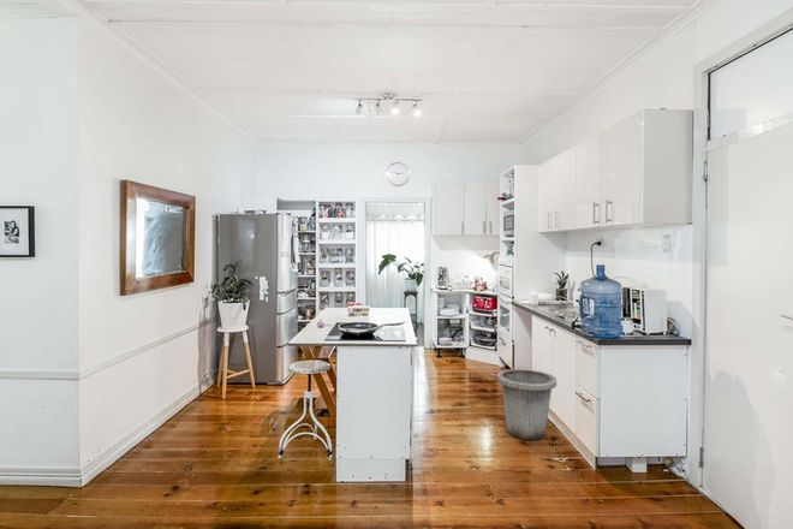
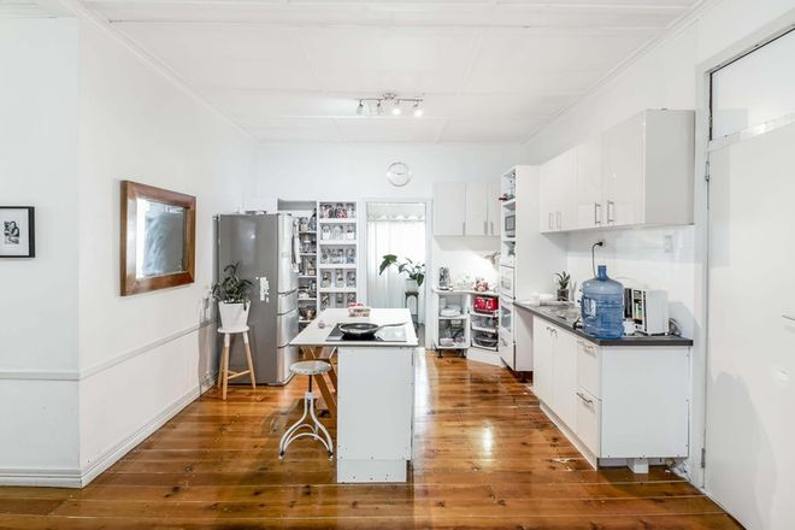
- trash can (526, 404)
